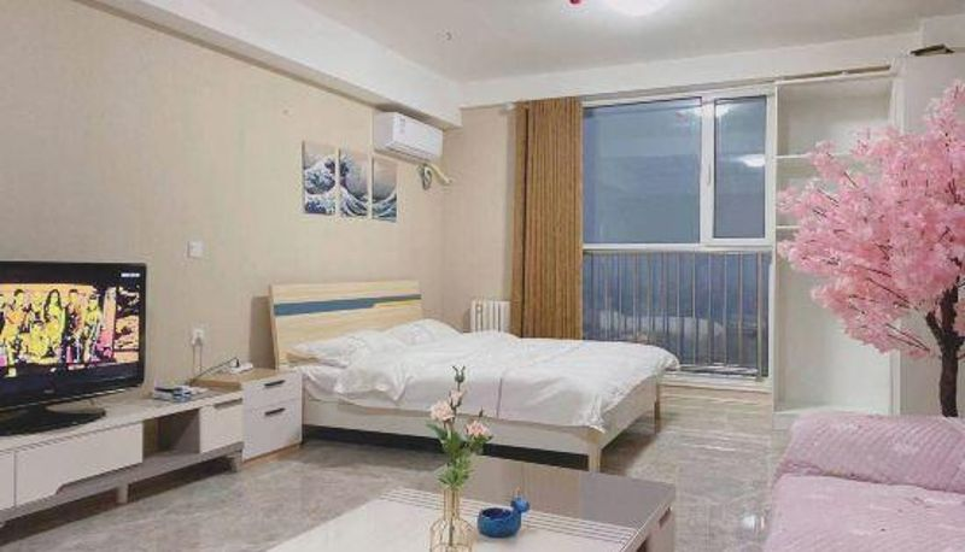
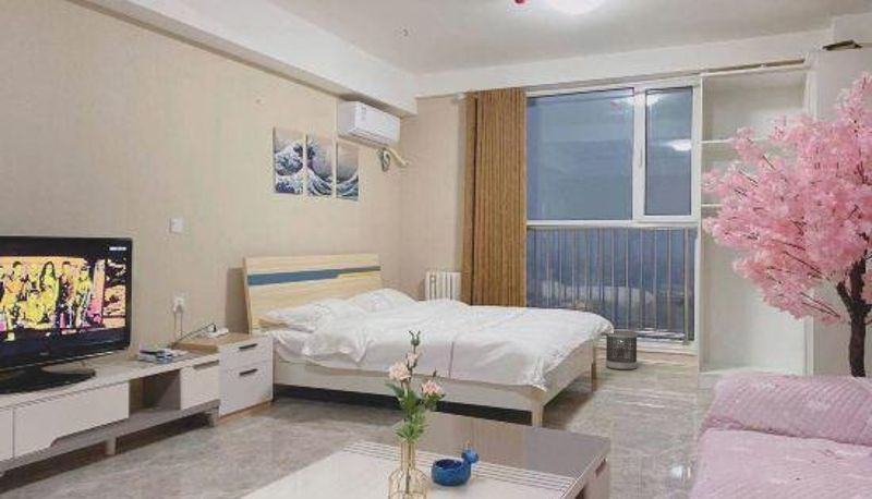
+ wastebasket (621, 349)
